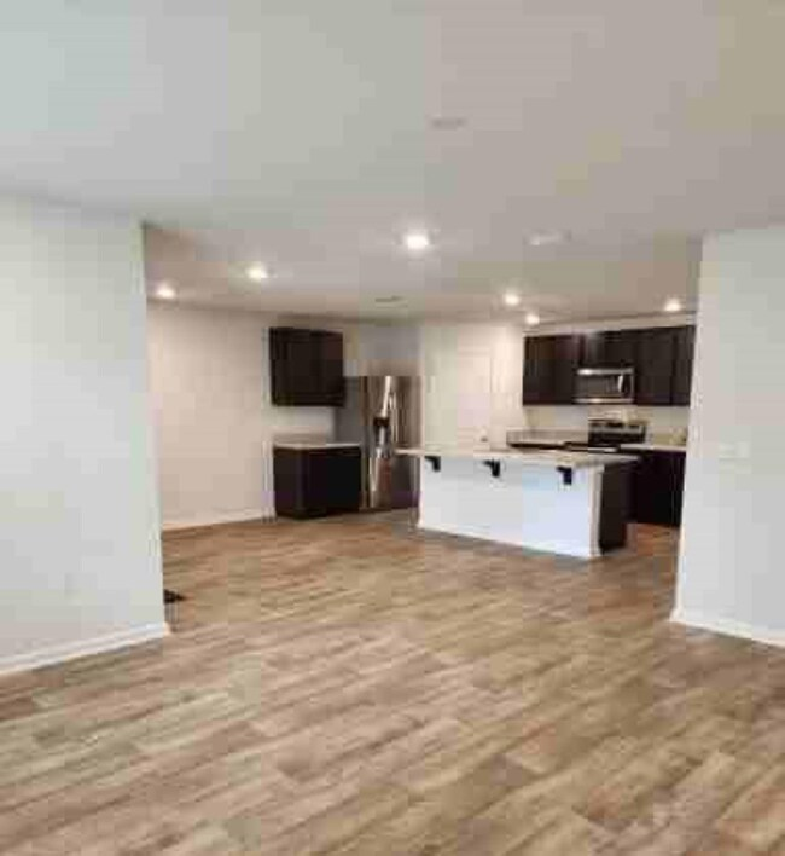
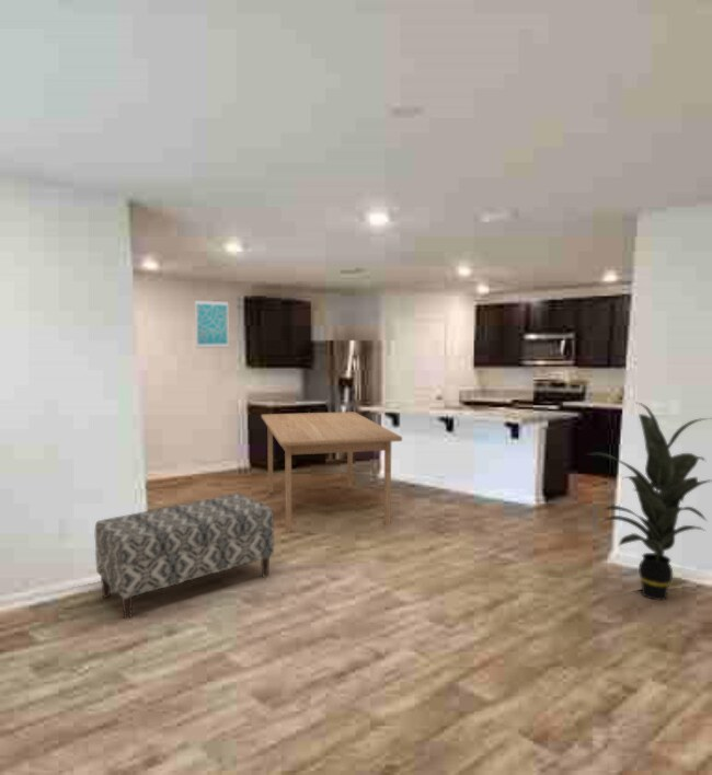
+ table (323, 452)
+ bench (188, 550)
+ indoor plant (653, 499)
+ wall art (211, 324)
